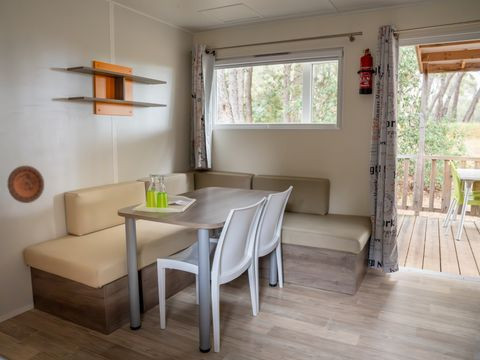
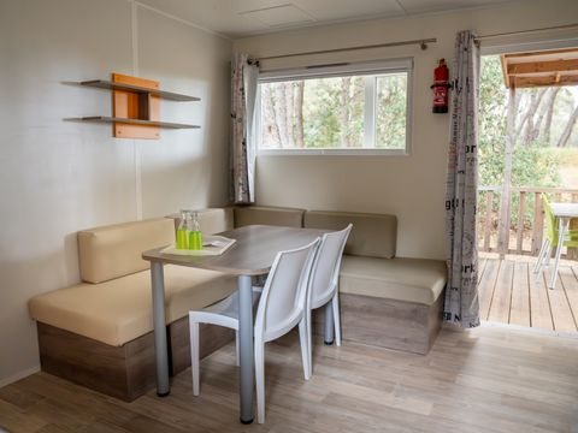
- decorative plate (26, 184)
